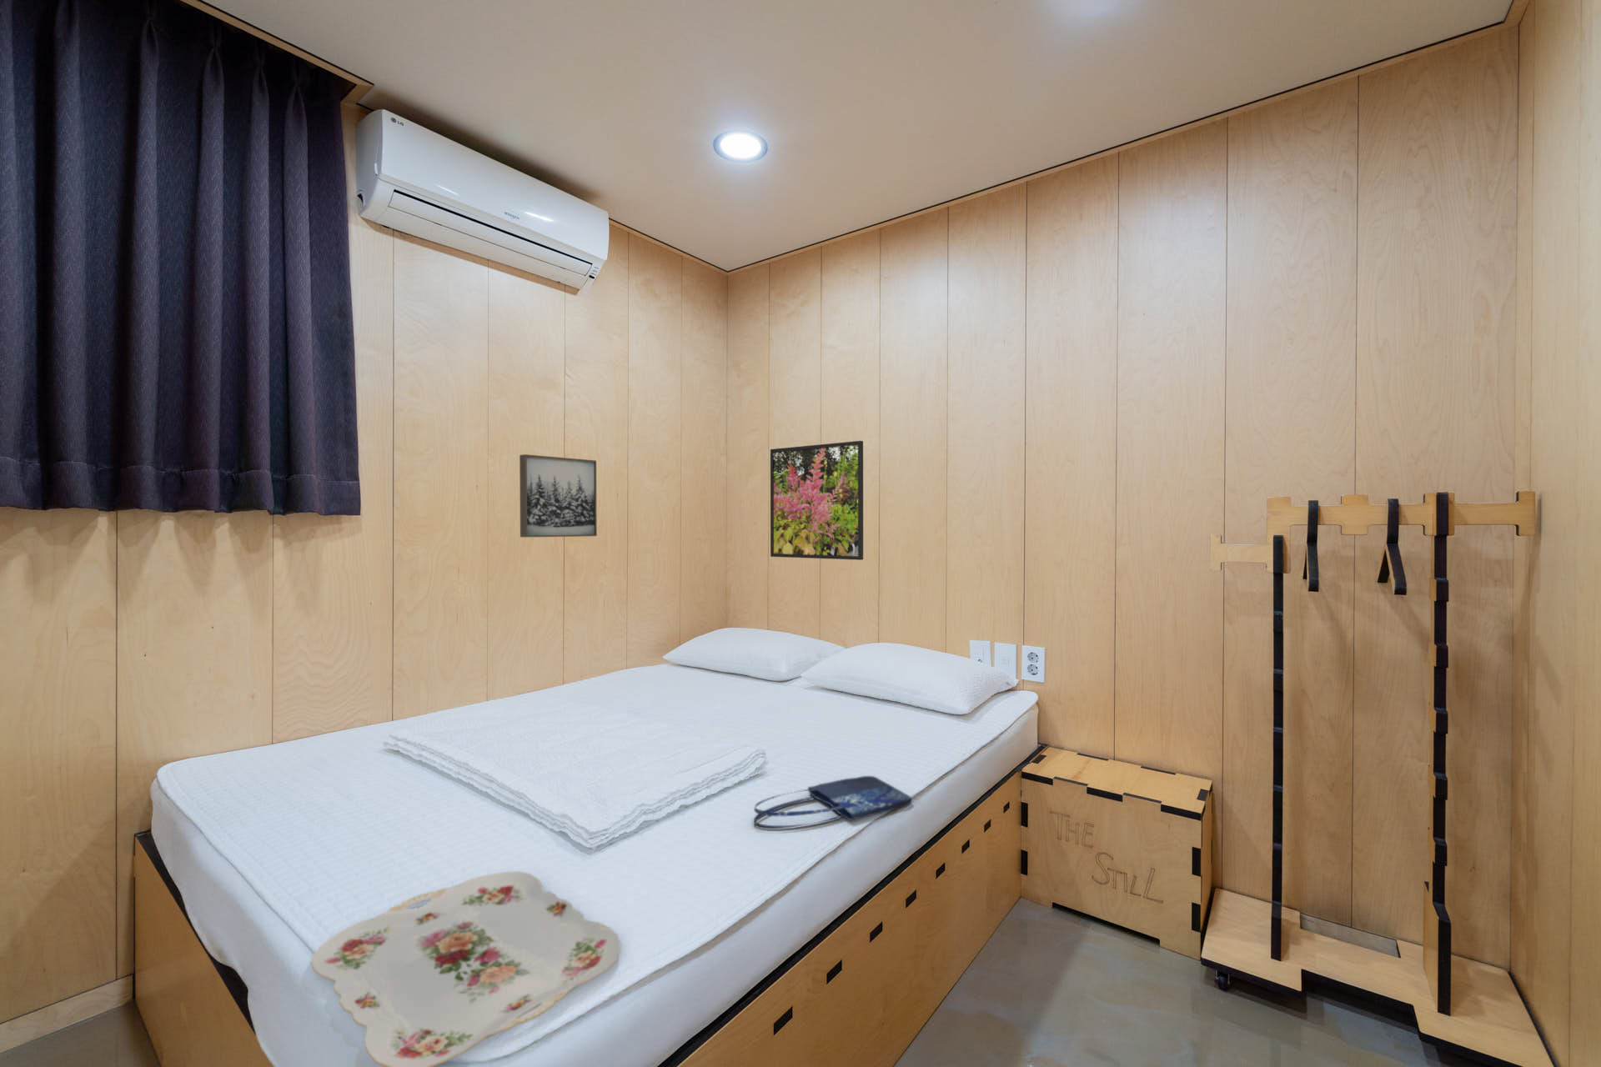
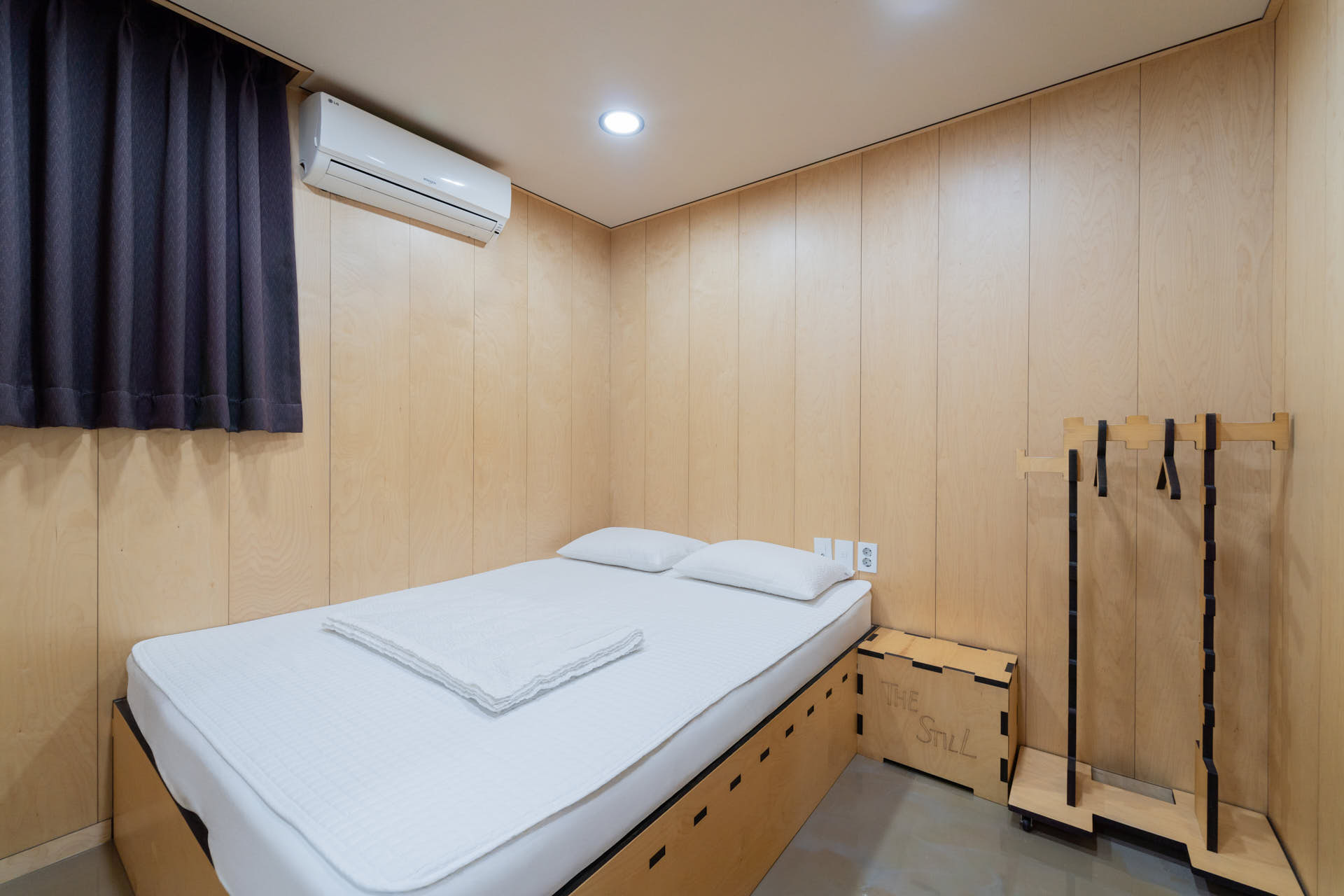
- serving tray (468, 951)
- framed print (814, 501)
- wall art (560, 497)
- shopping bag (828, 799)
